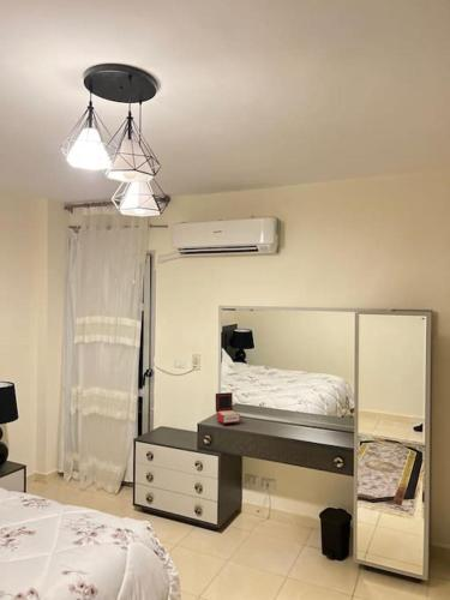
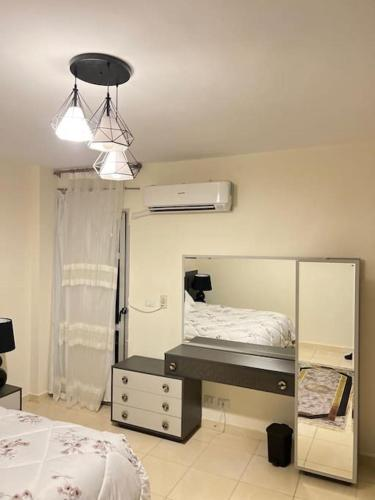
- jewelry box (227, 408)
